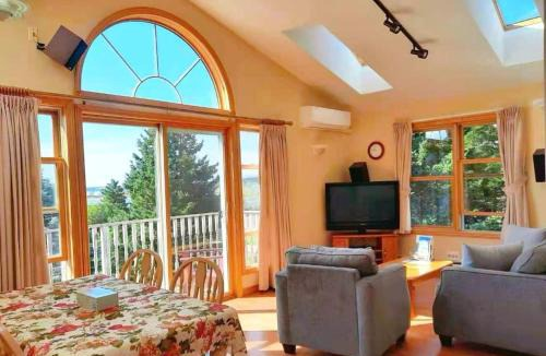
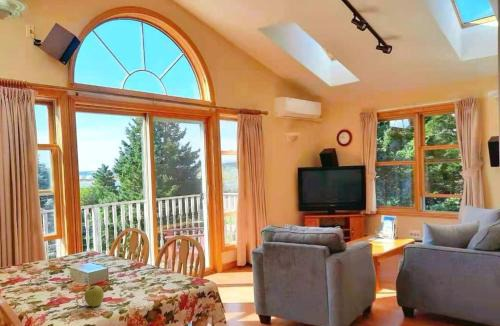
+ apple (94, 294)
